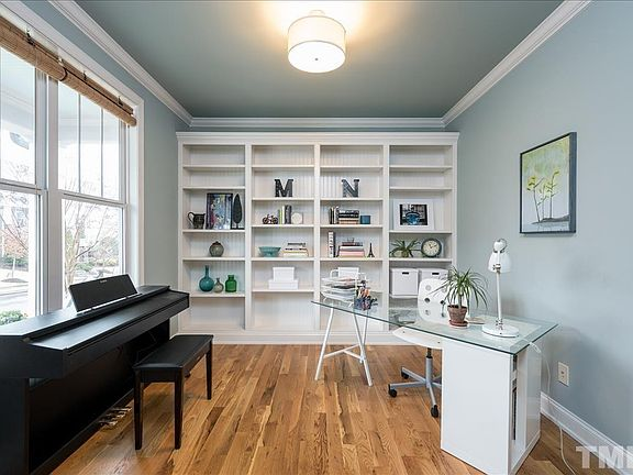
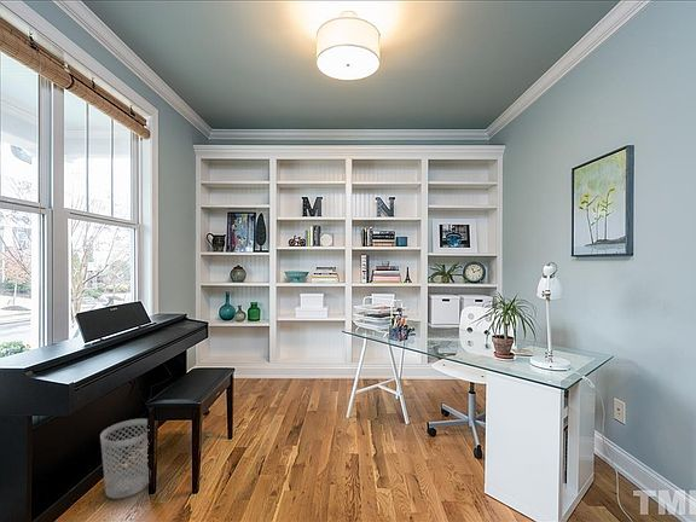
+ wastebasket (128, 457)
